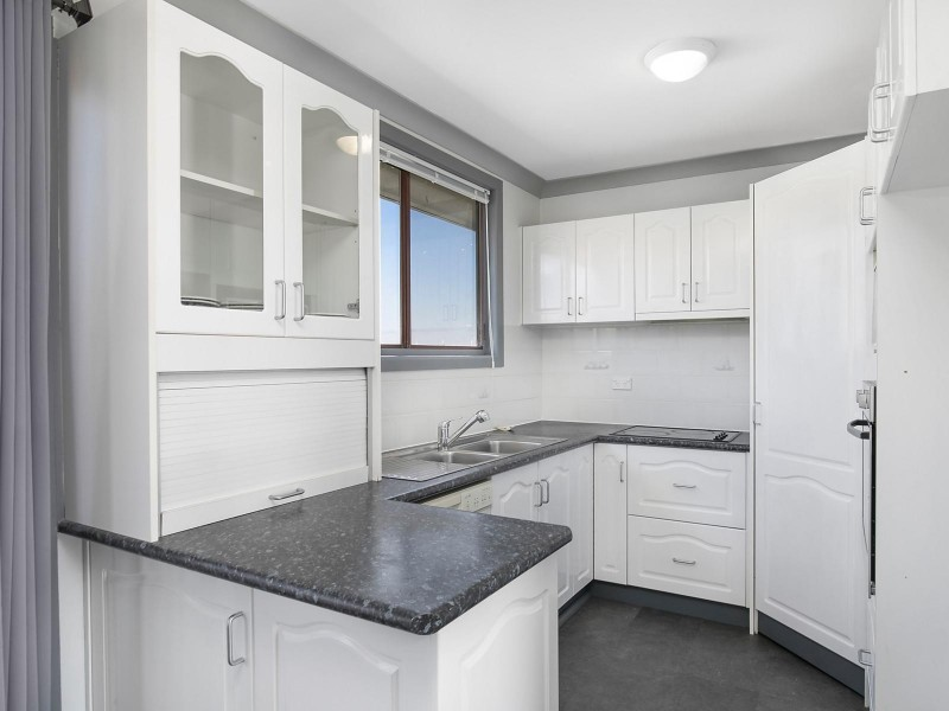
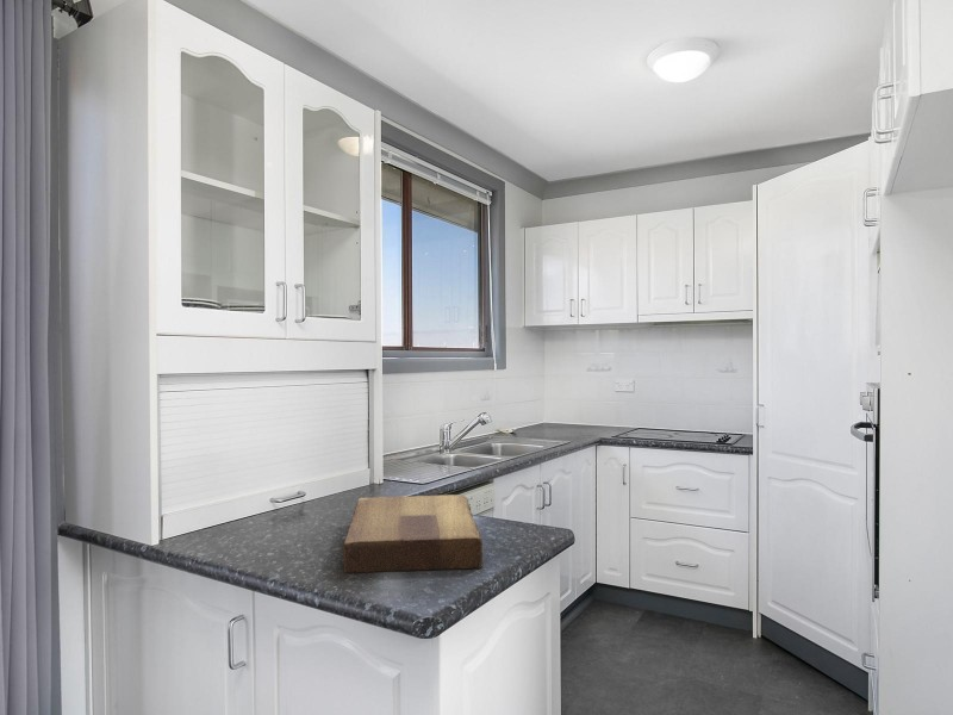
+ cutting board (413, 527)
